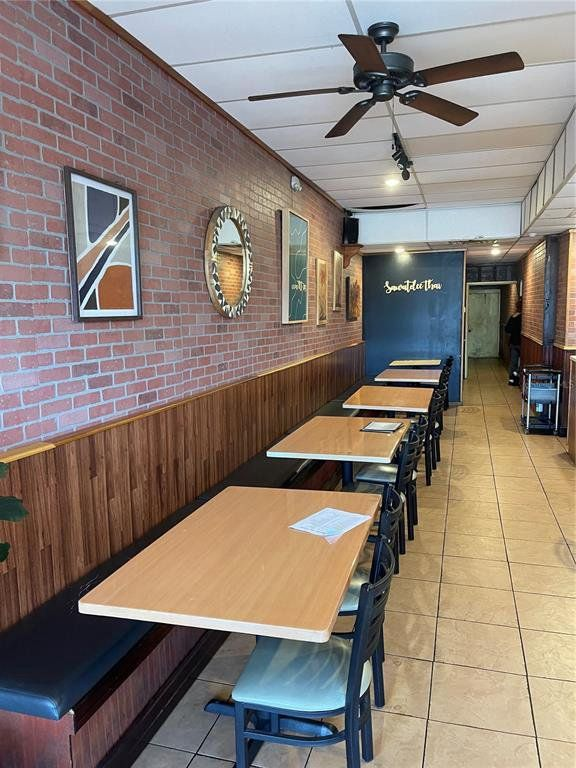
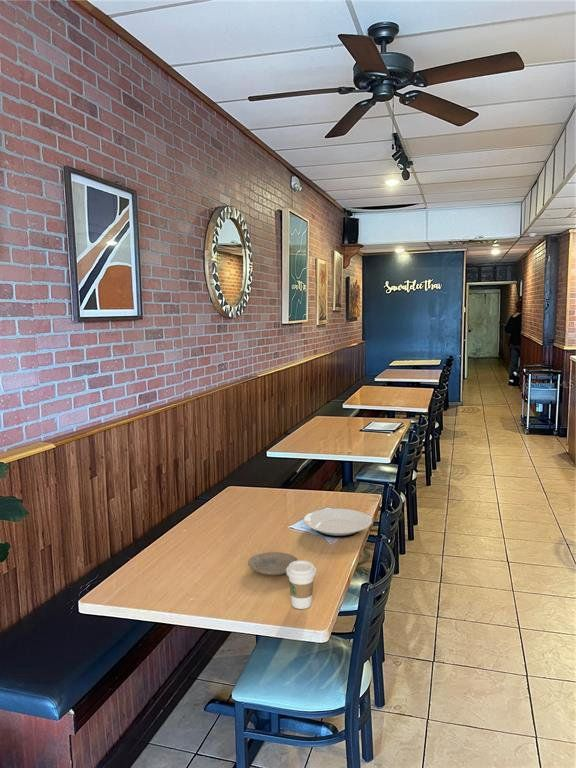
+ plate (337, 524)
+ coffee cup (301, 584)
+ plate (273, 565)
